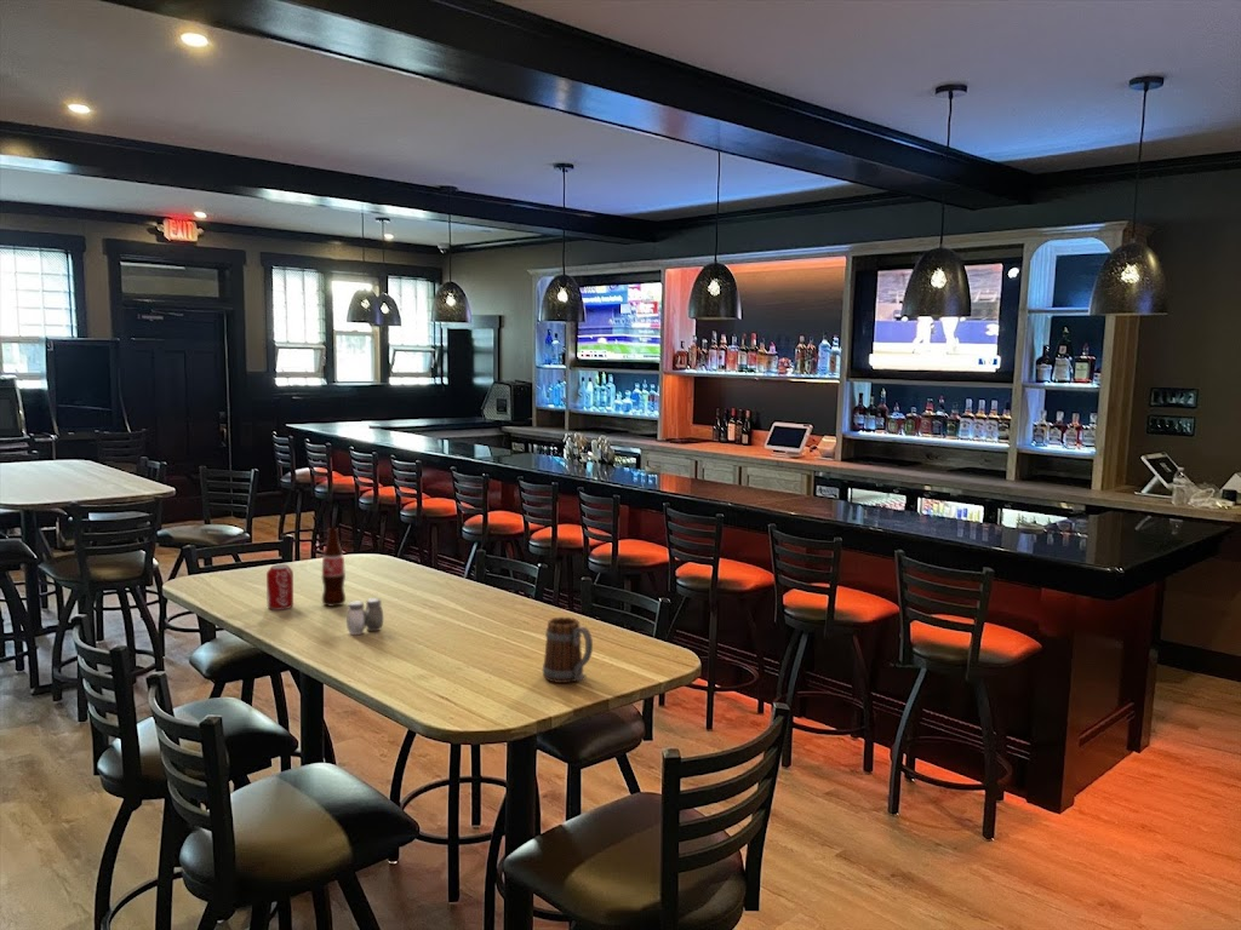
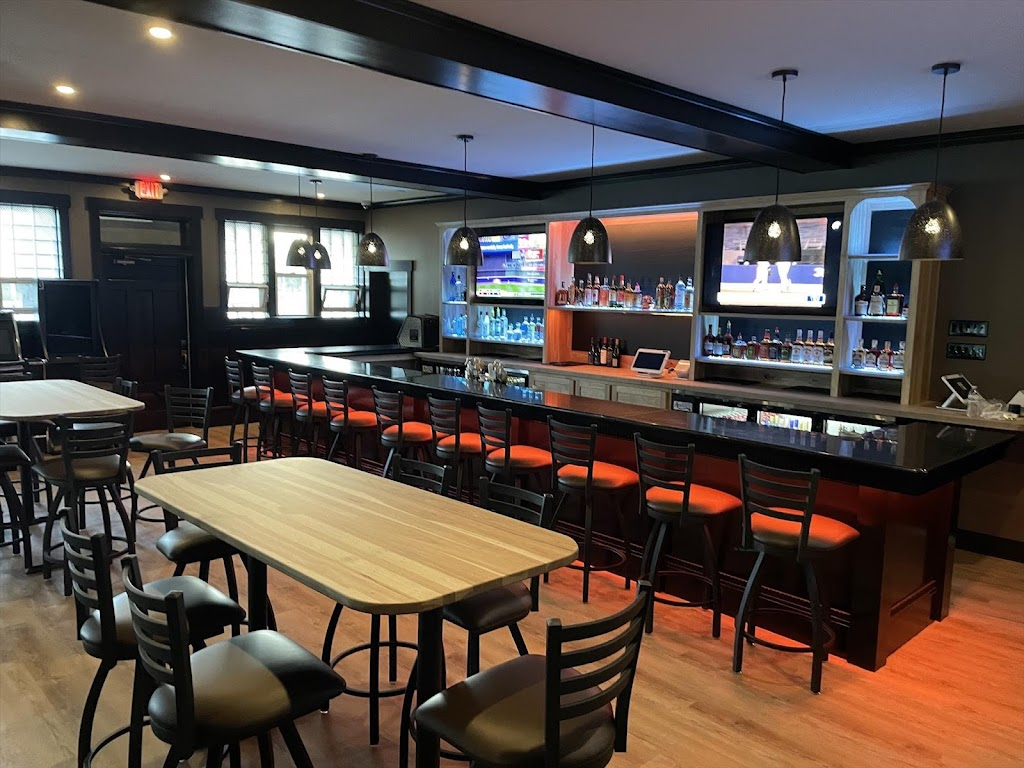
- salt and pepper shaker (365, 615)
- beverage can (280, 586)
- bottle (333, 566)
- beer mug (568, 650)
